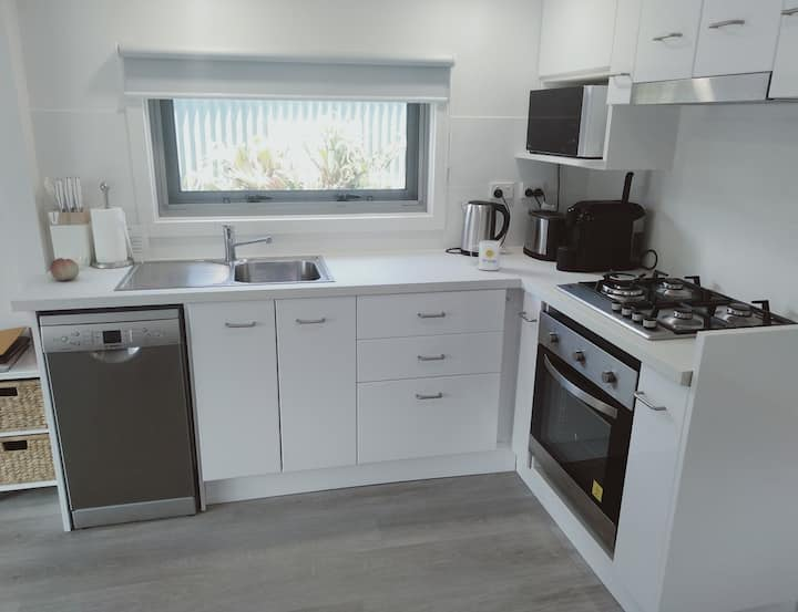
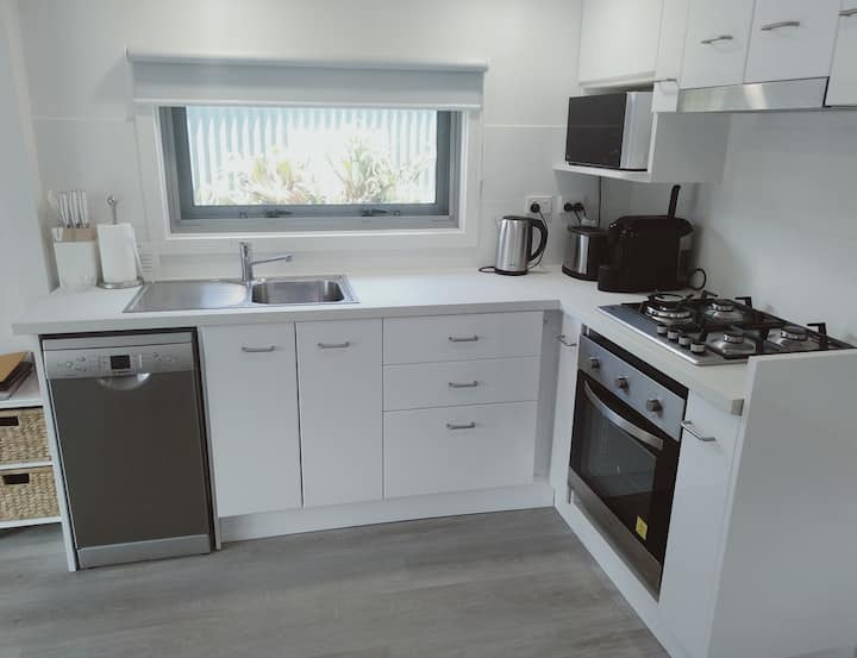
- mug (485, 255)
- fruit (64, 269)
